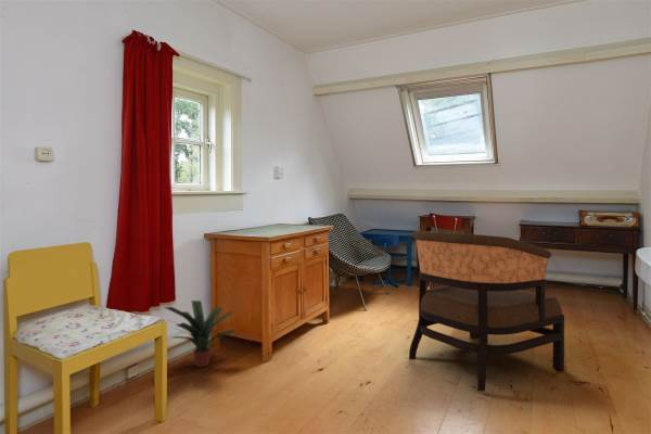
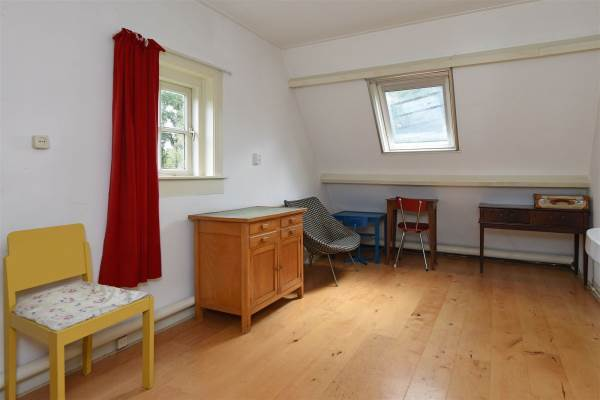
- armchair (477, 296)
- potted plant (196, 332)
